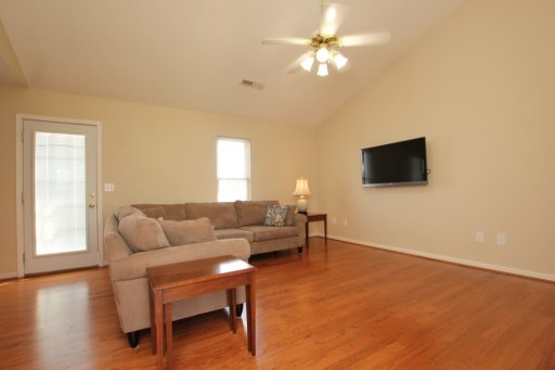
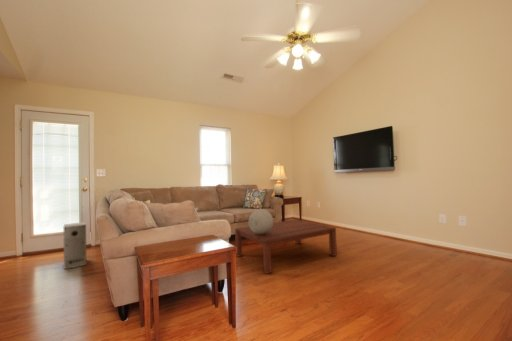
+ coffee table (285, 241)
+ air purifier (75, 244)
+ decorative sphere (260, 221)
